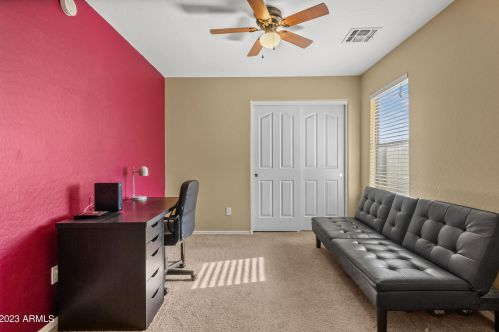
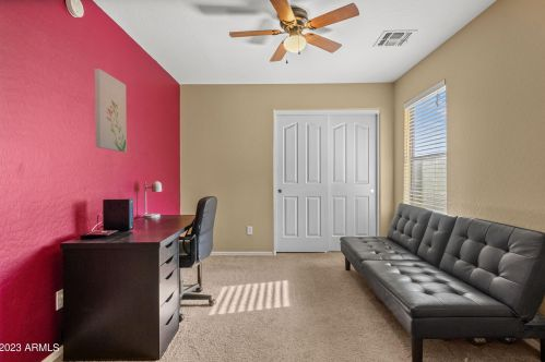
+ wall art (111, 113)
